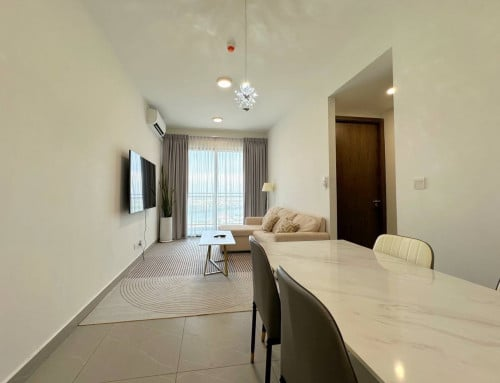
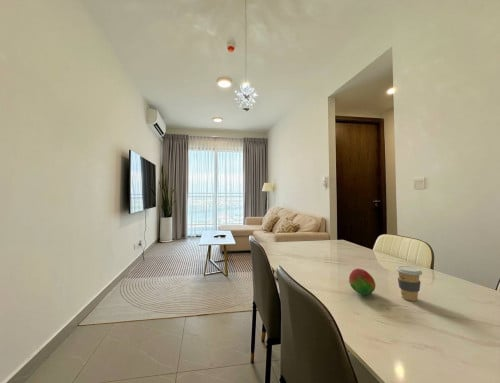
+ fruit (362, 282)
+ coffee cup (409, 283)
